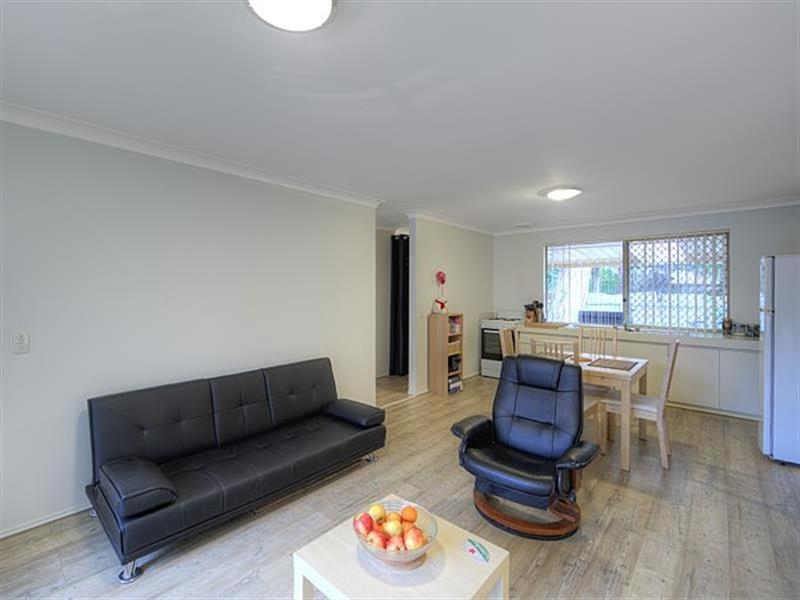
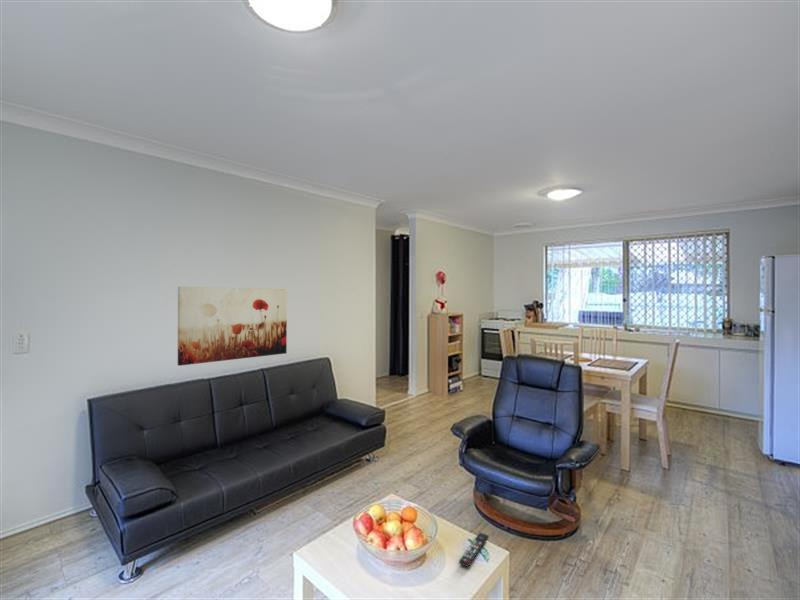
+ remote control (474, 548)
+ wall art (237, 323)
